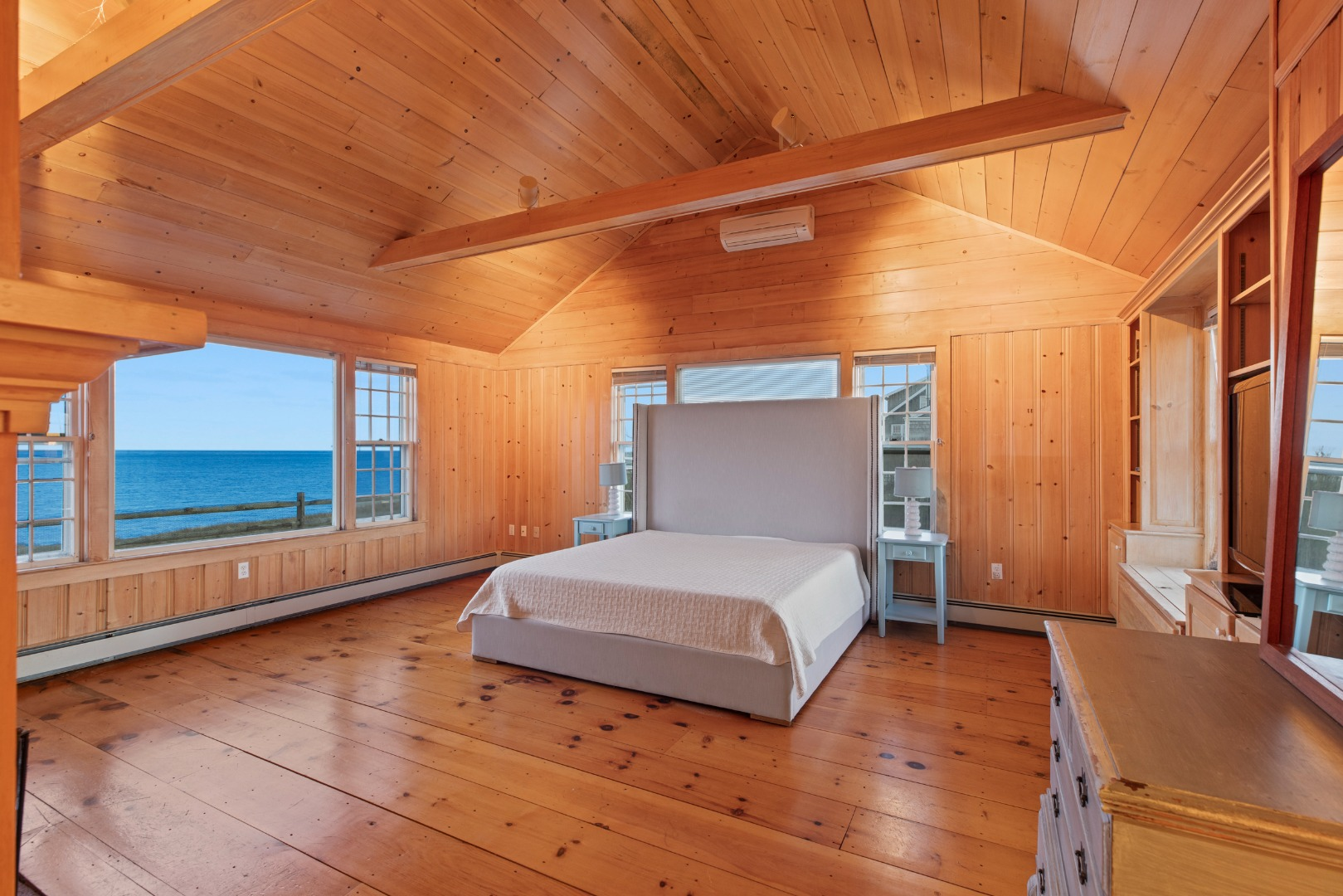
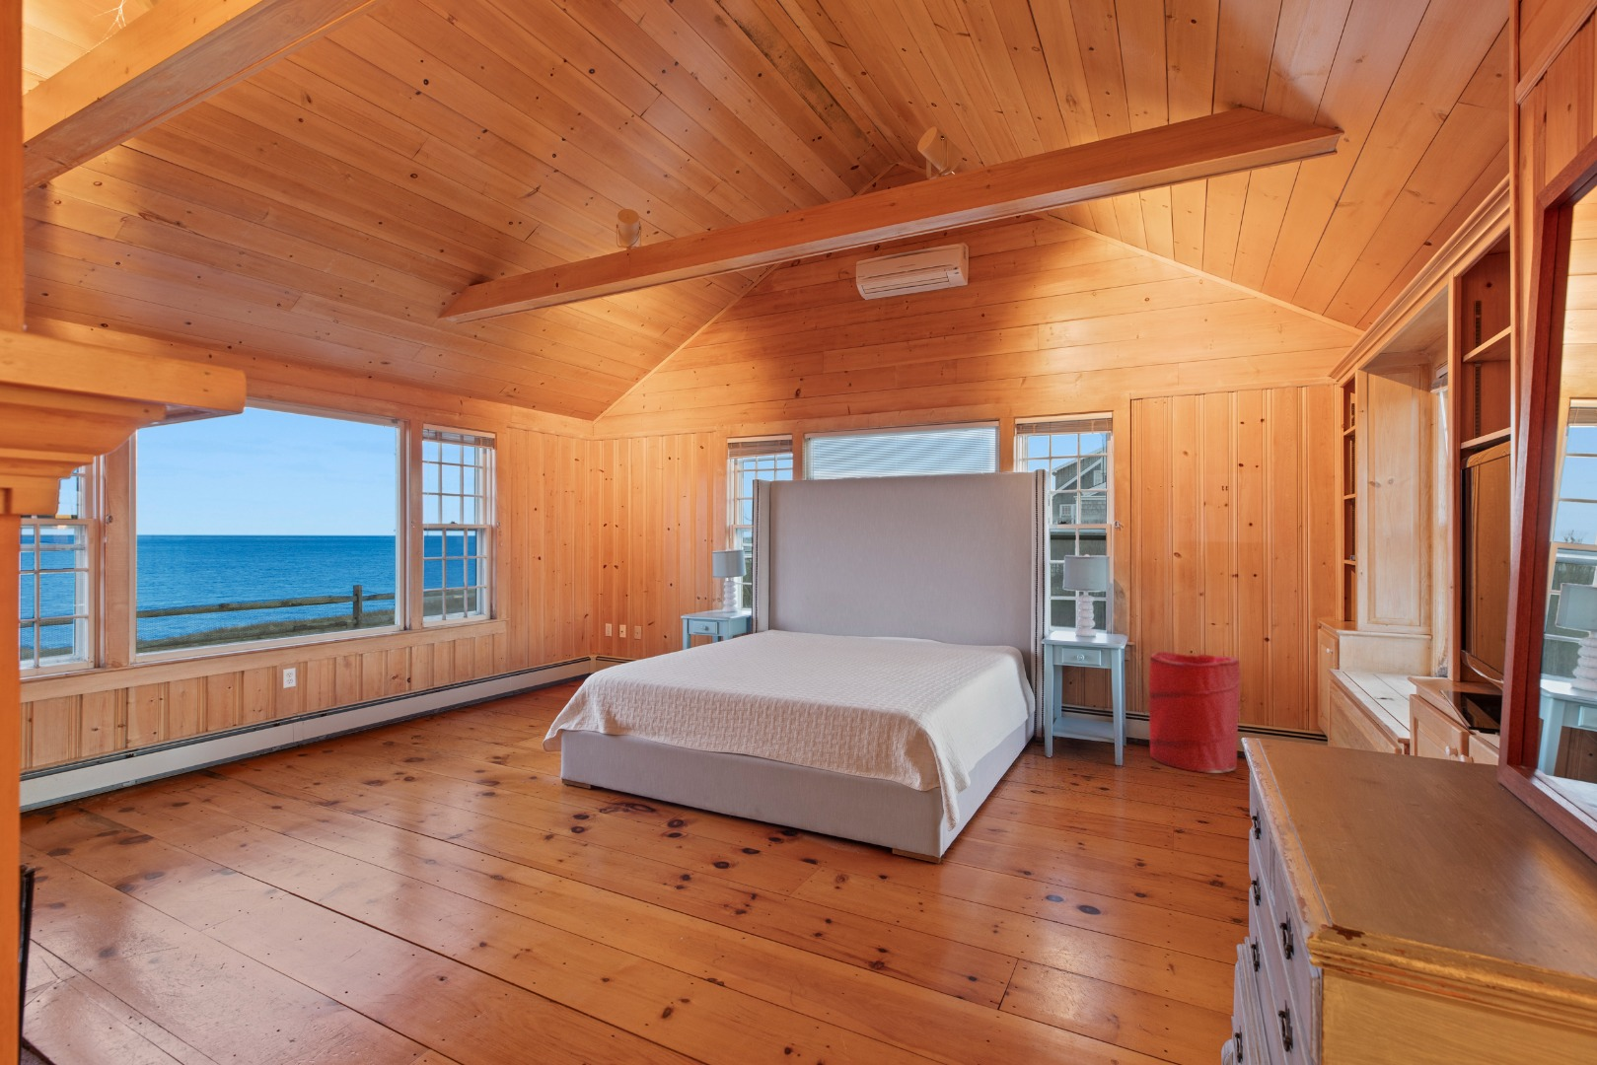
+ laundry hamper (1193, 706)
